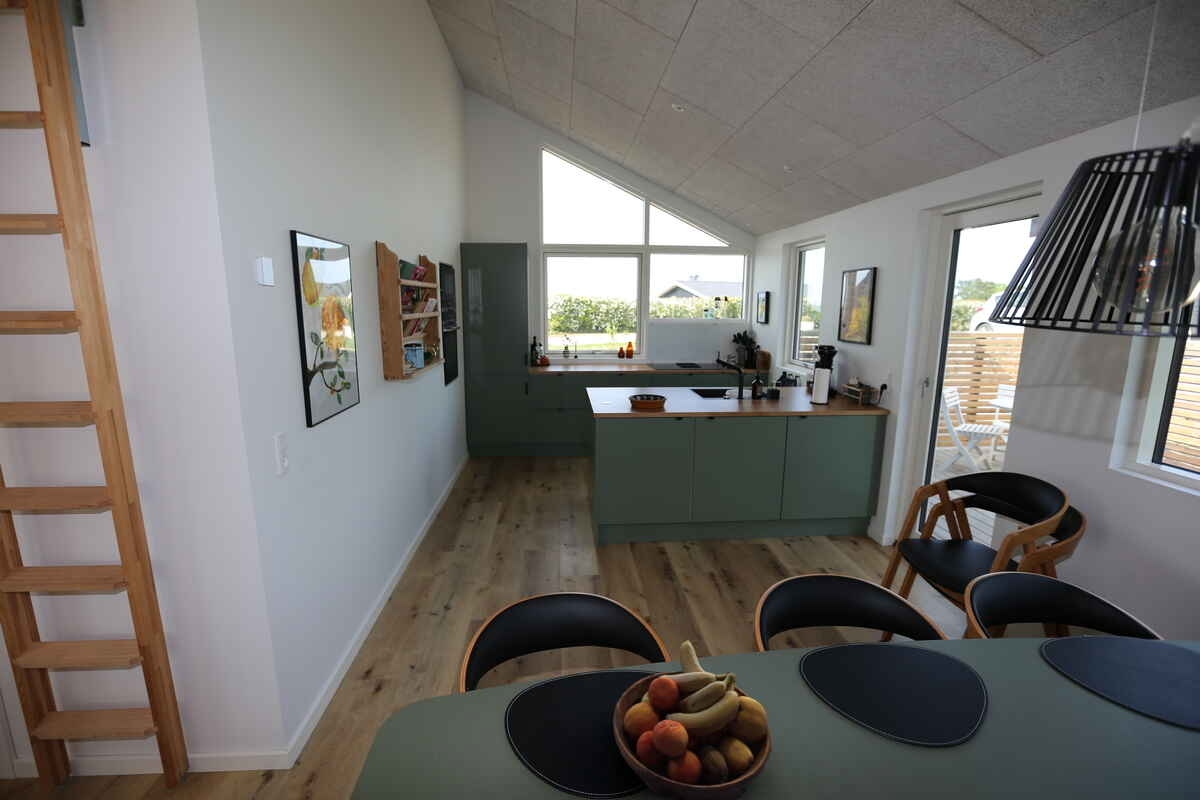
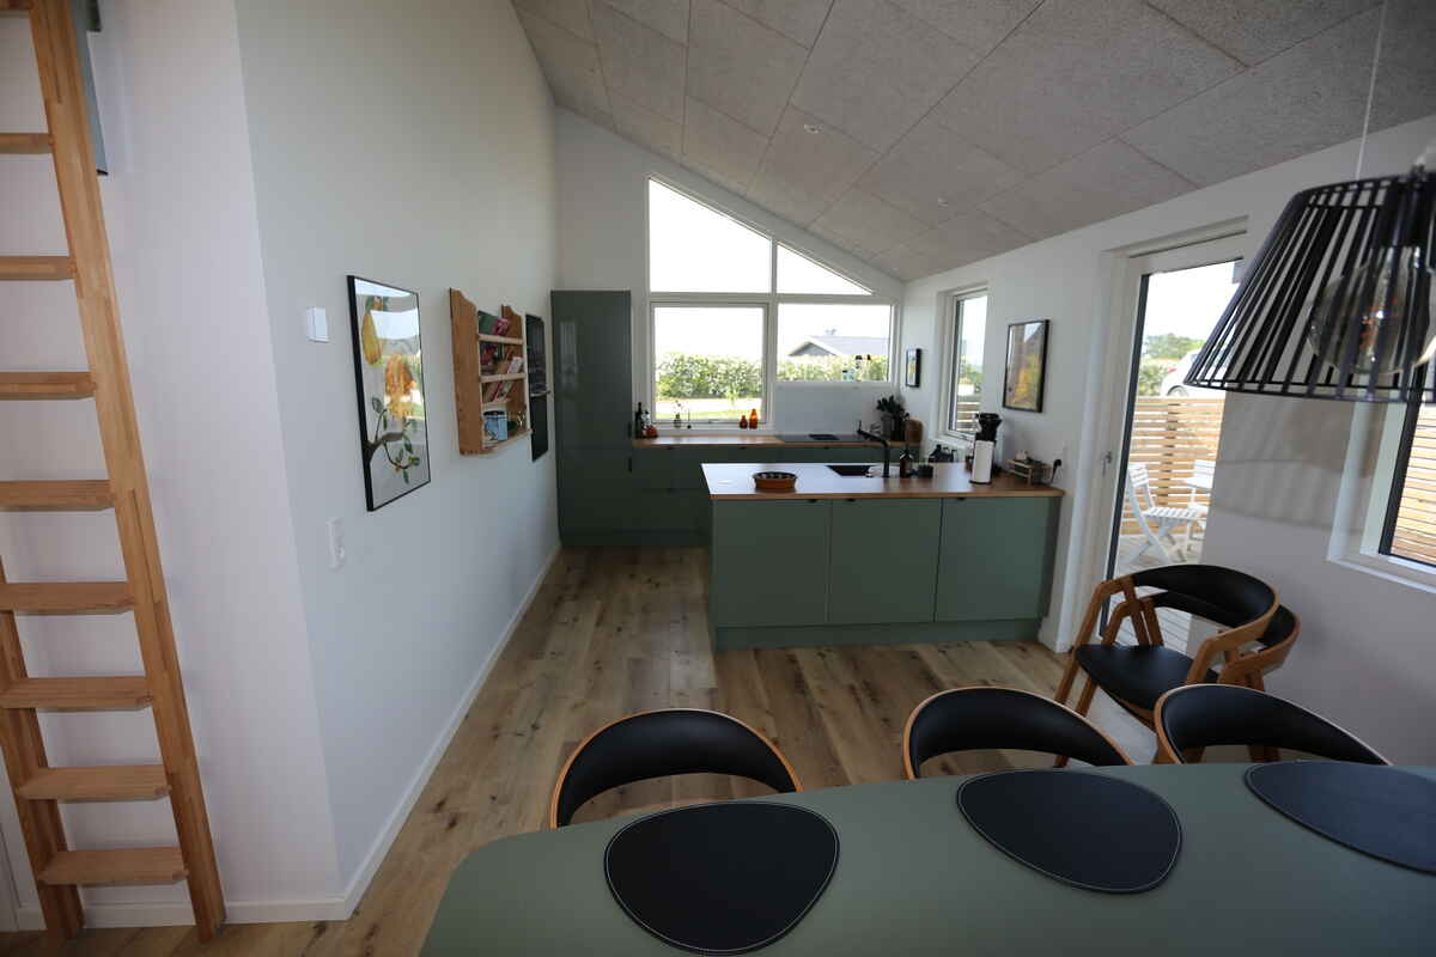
- fruit bowl (689, 714)
